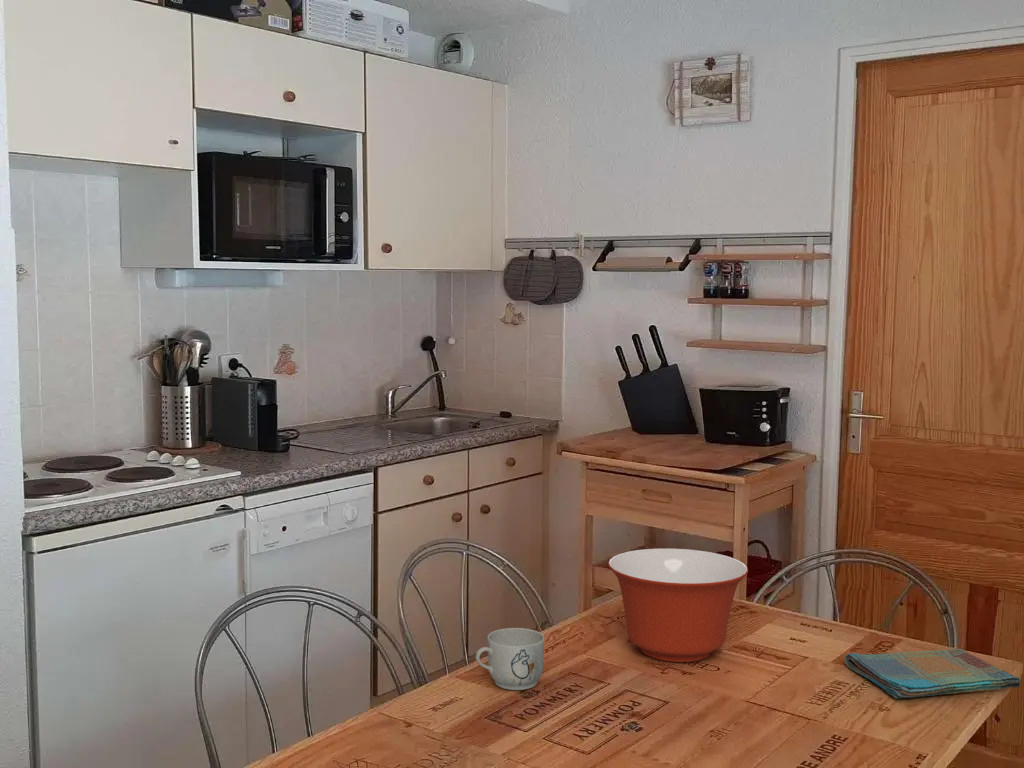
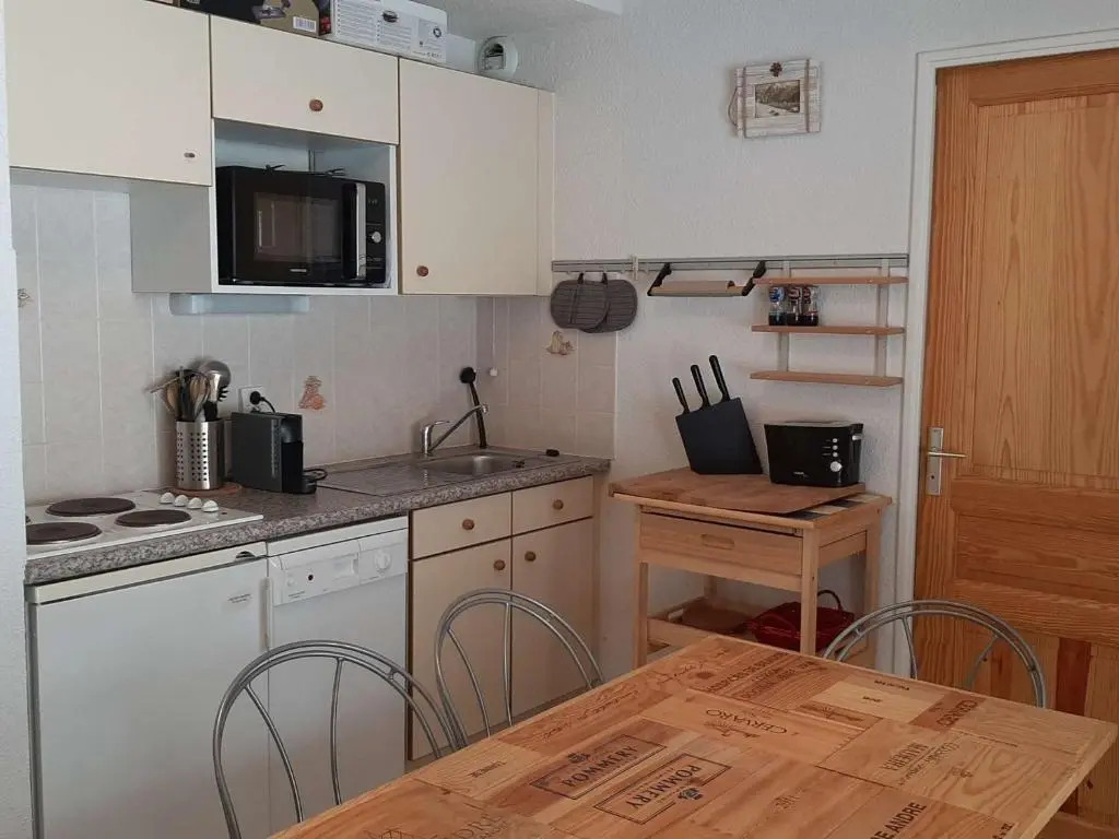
- dish towel (929, 669)
- mixing bowl (676, 607)
- mug (508, 660)
